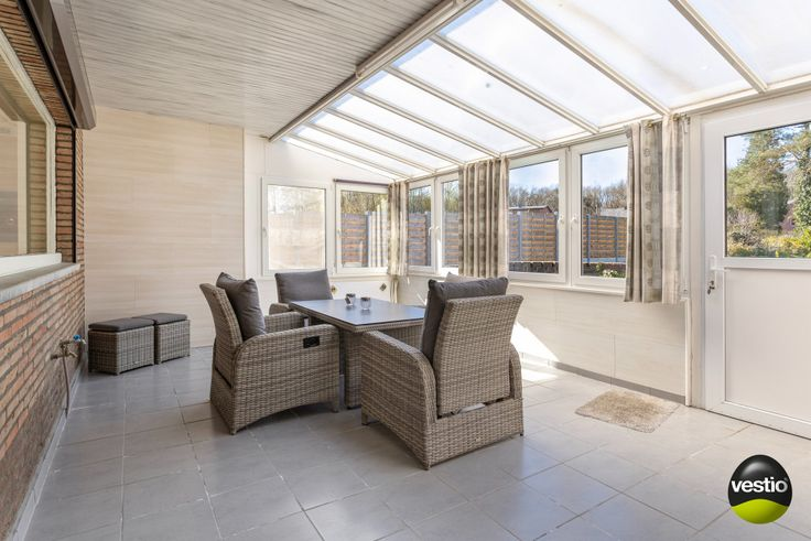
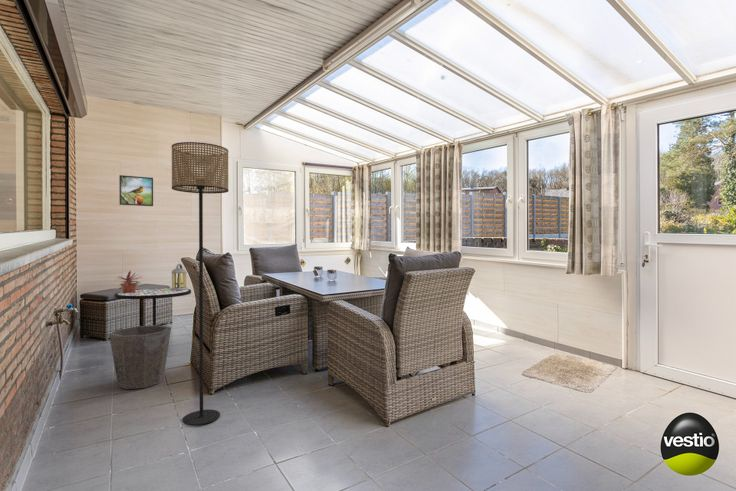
+ floor lamp (201, 283)
+ lantern (179, 276)
+ potted plant (129, 280)
+ waste bin (141, 356)
+ side table (154, 321)
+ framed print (136, 191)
